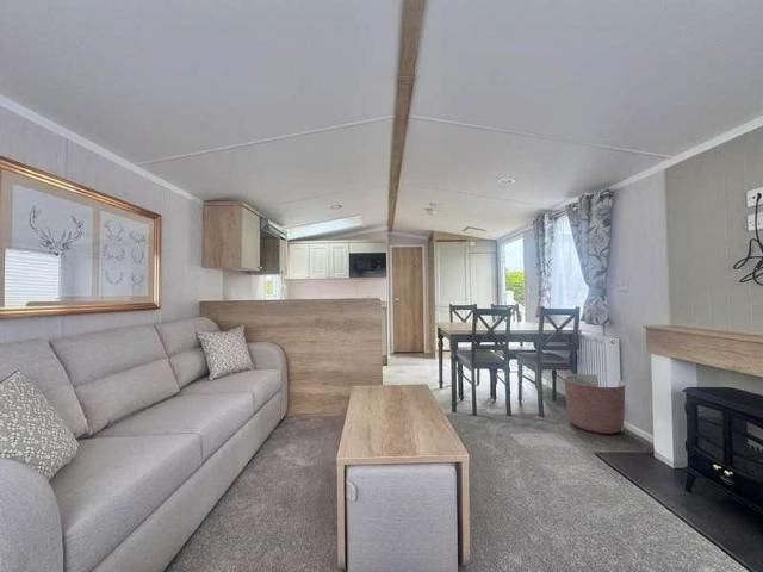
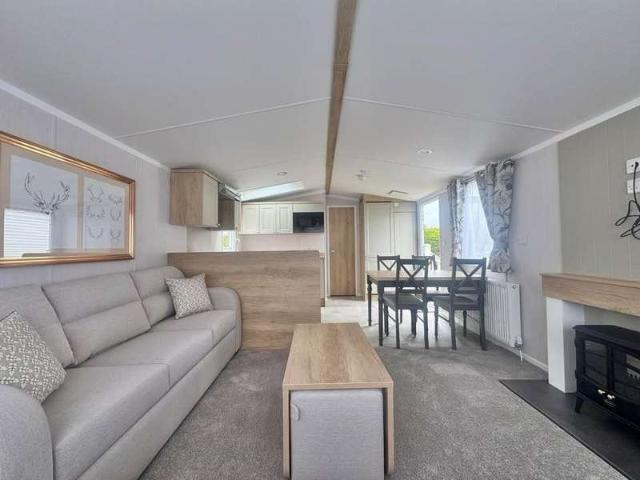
- planter (594, 403)
